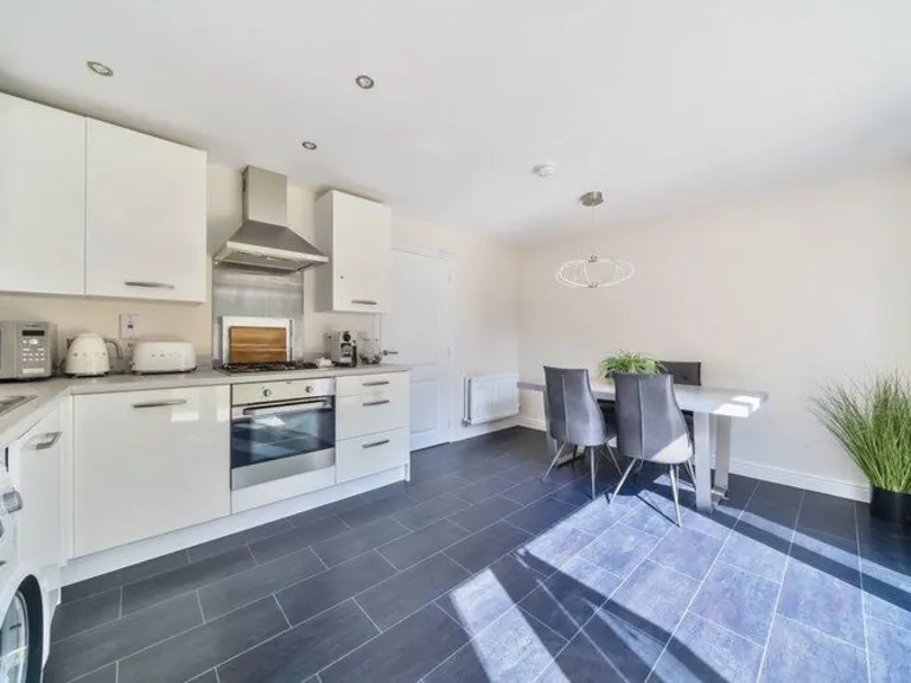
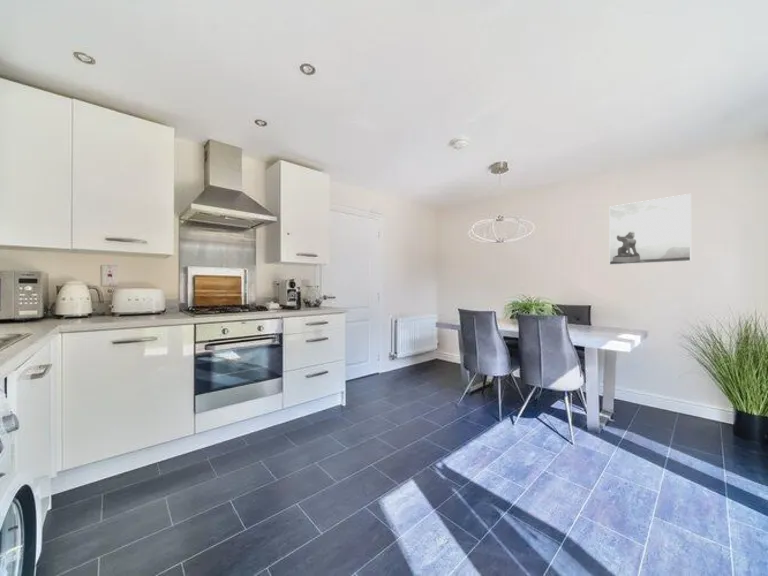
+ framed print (647, 232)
